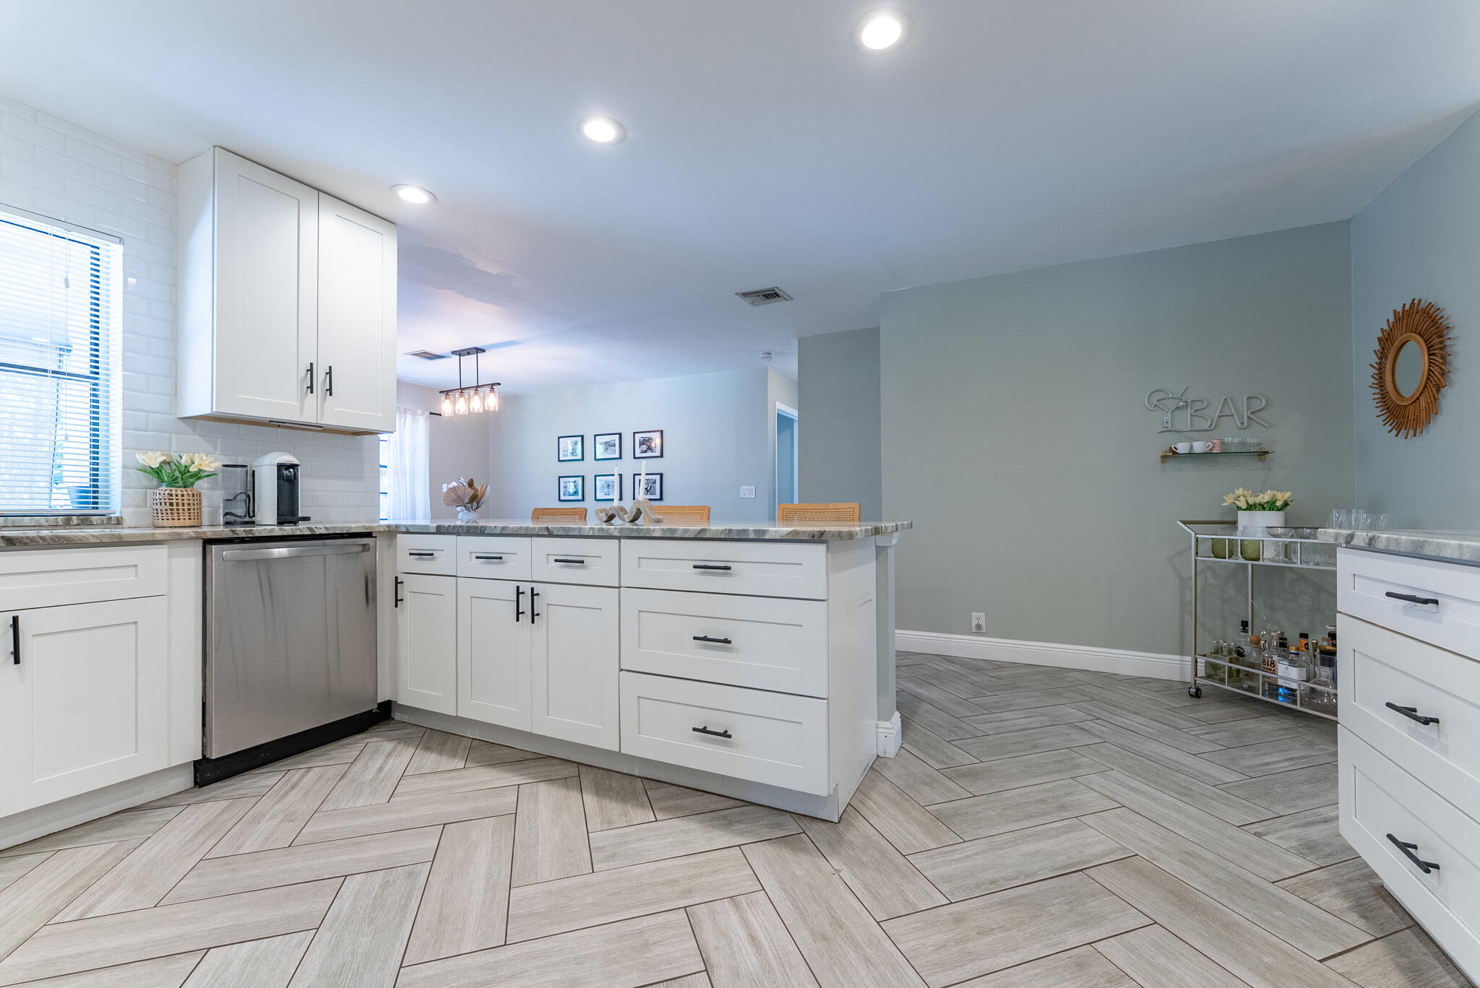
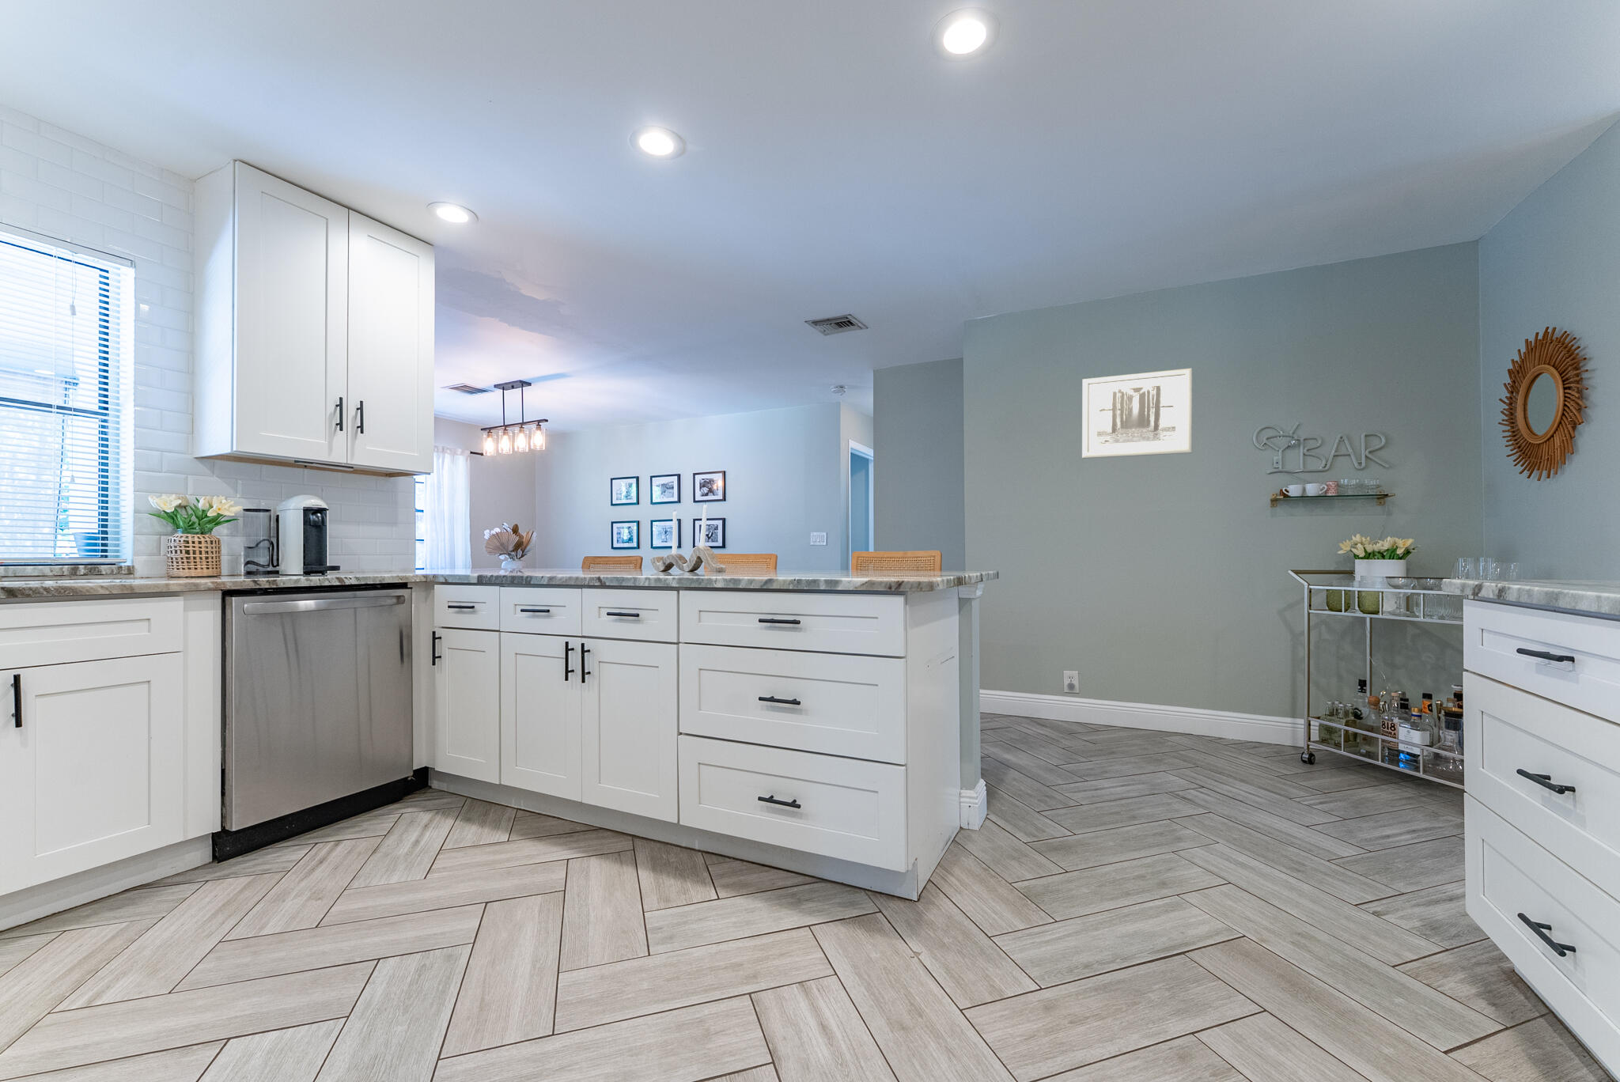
+ wall art (1135, 414)
